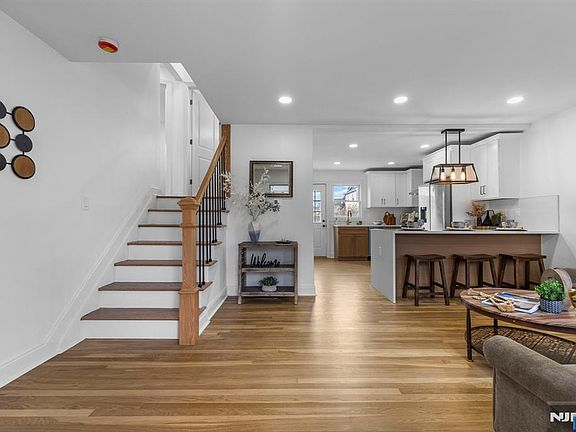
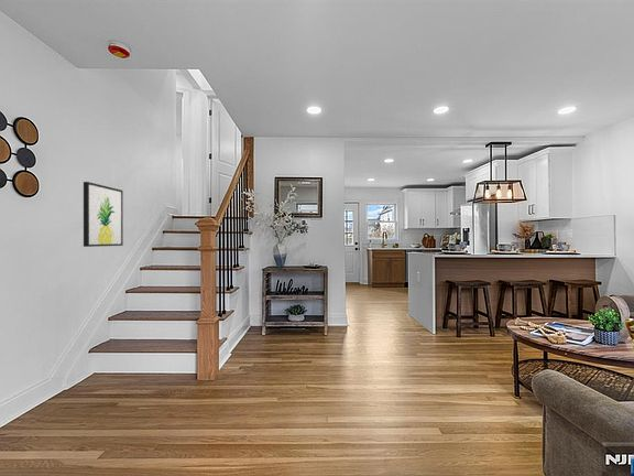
+ wall art (105, 216)
